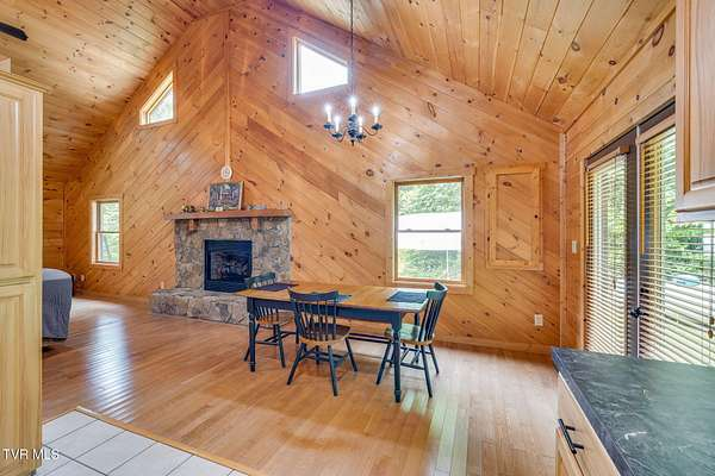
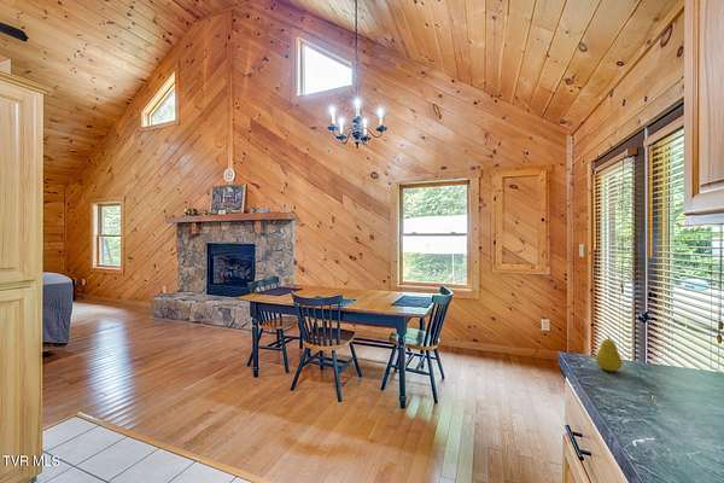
+ fruit (608, 351)
